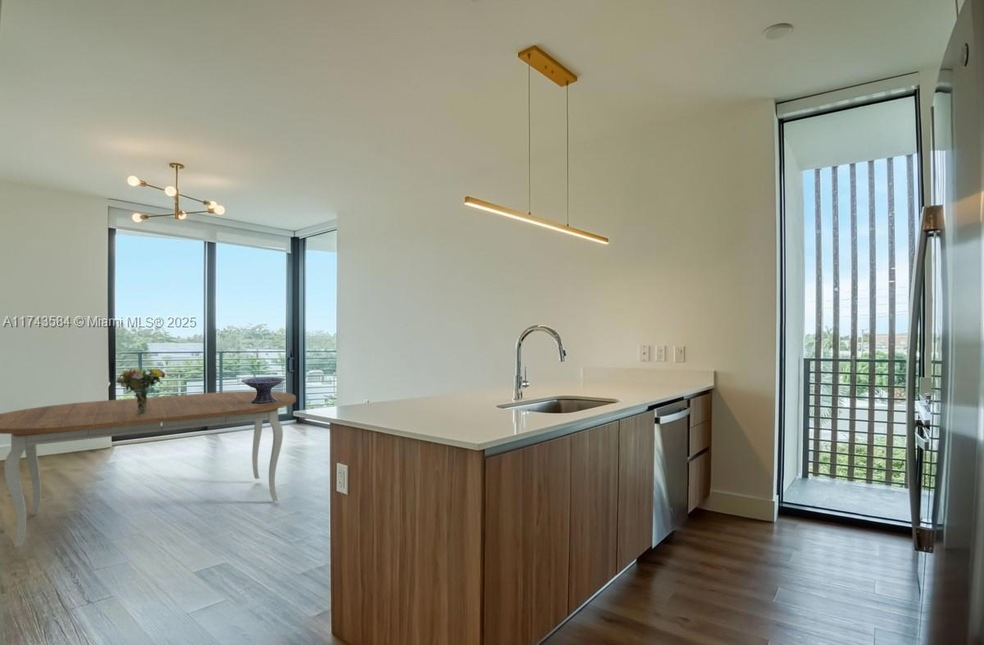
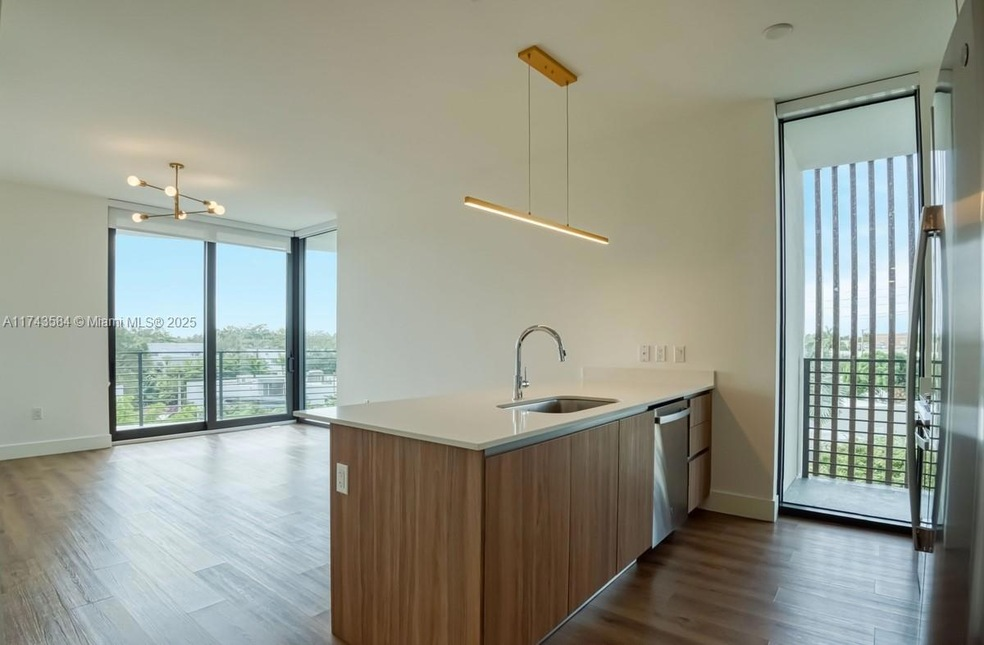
- decorative bowl (263, 390)
- bouquet (139, 389)
- dining table (157, 431)
